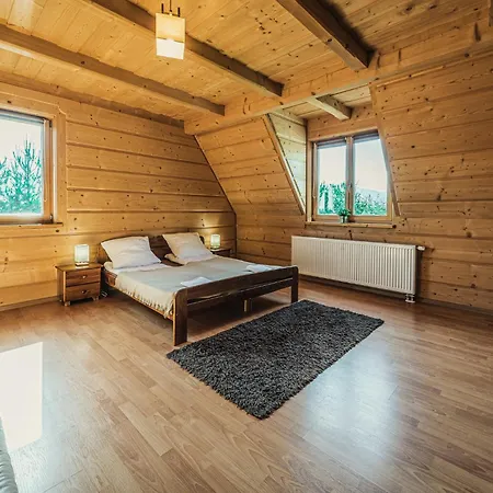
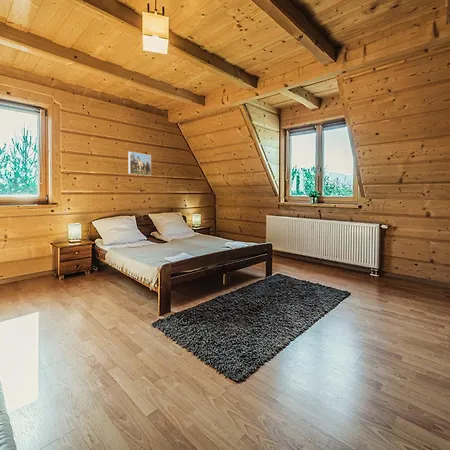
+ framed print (140, 164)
